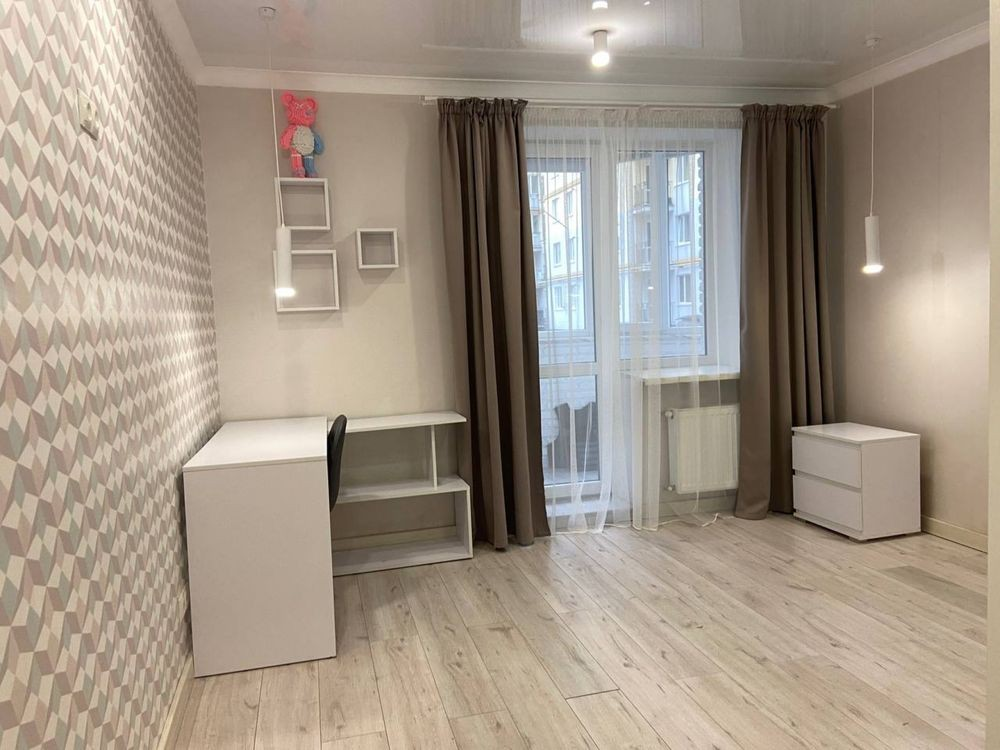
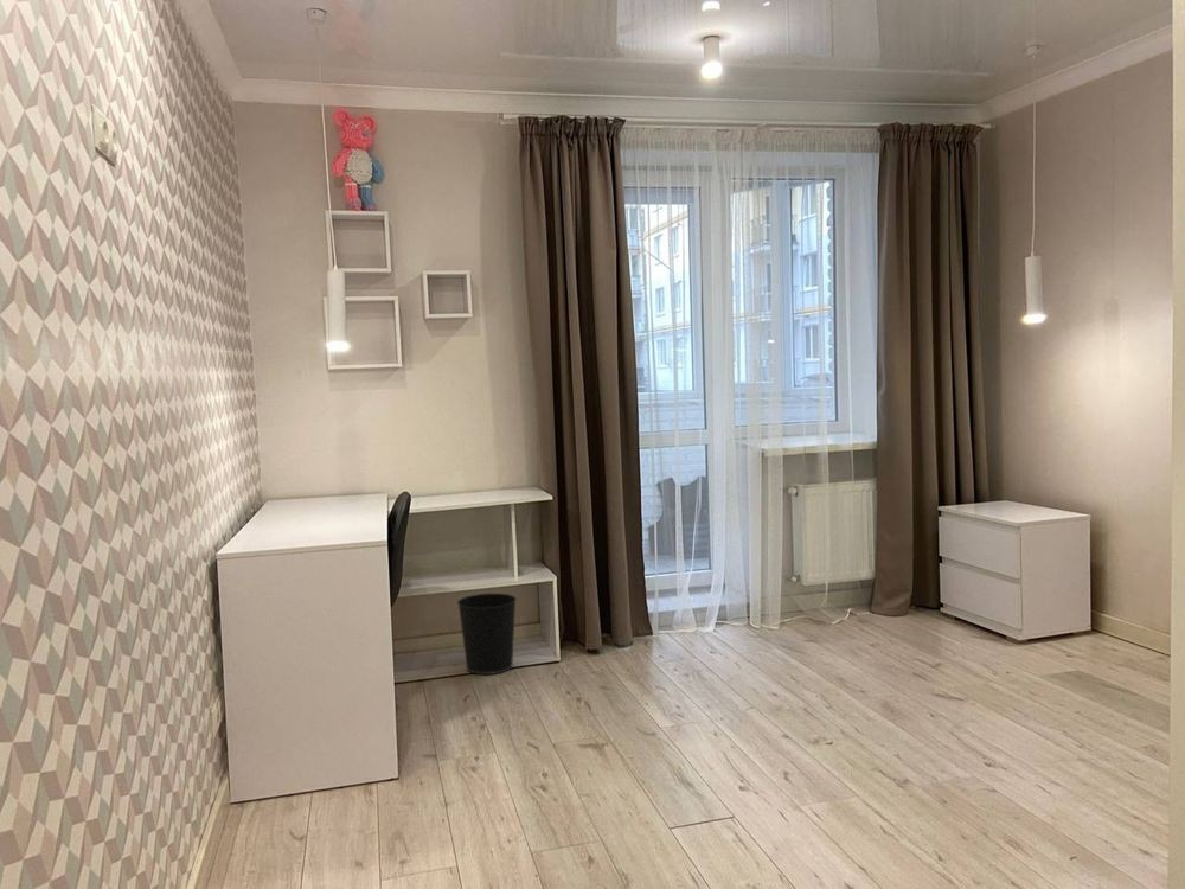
+ wastebasket (488, 633)
